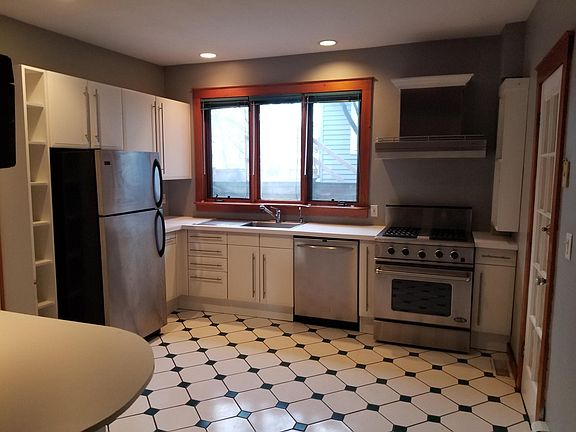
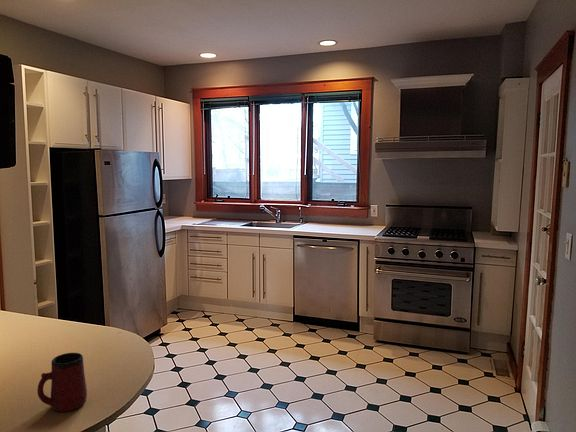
+ mug (62, 382)
